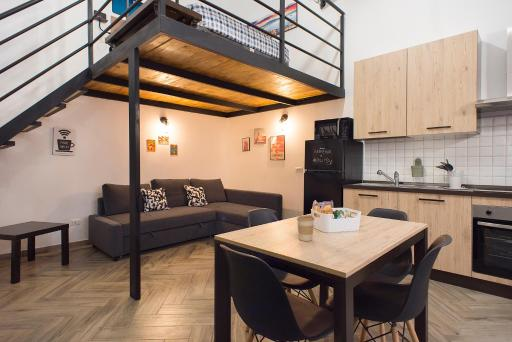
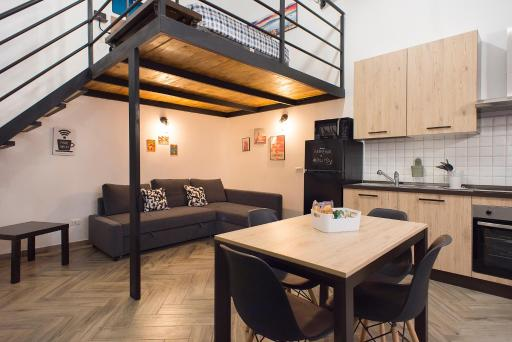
- coffee cup (305, 227)
